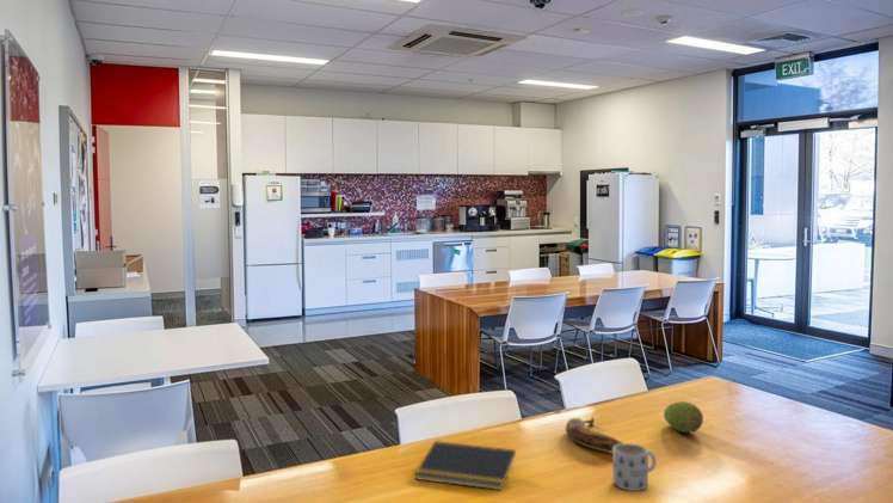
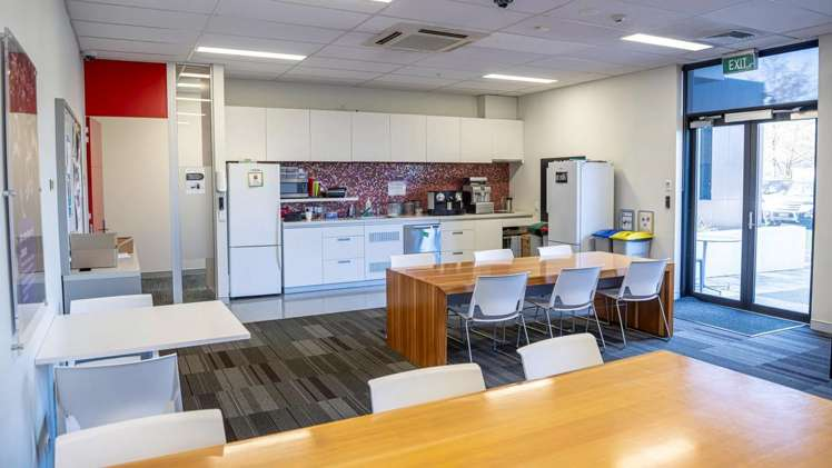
- mug (635, 465)
- banana (592, 431)
- notepad (466, 464)
- fruit (680, 415)
